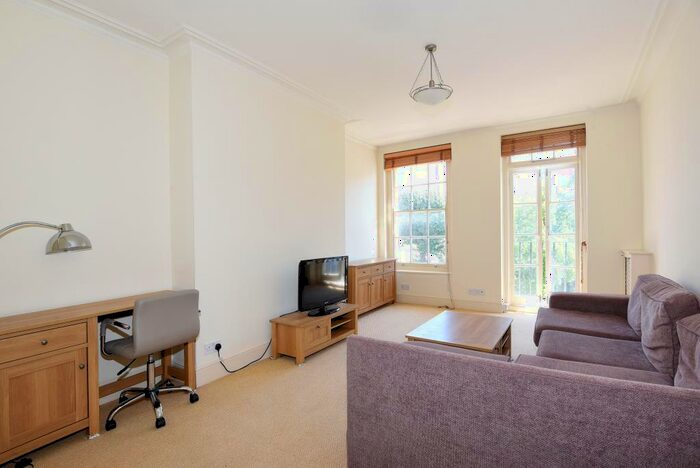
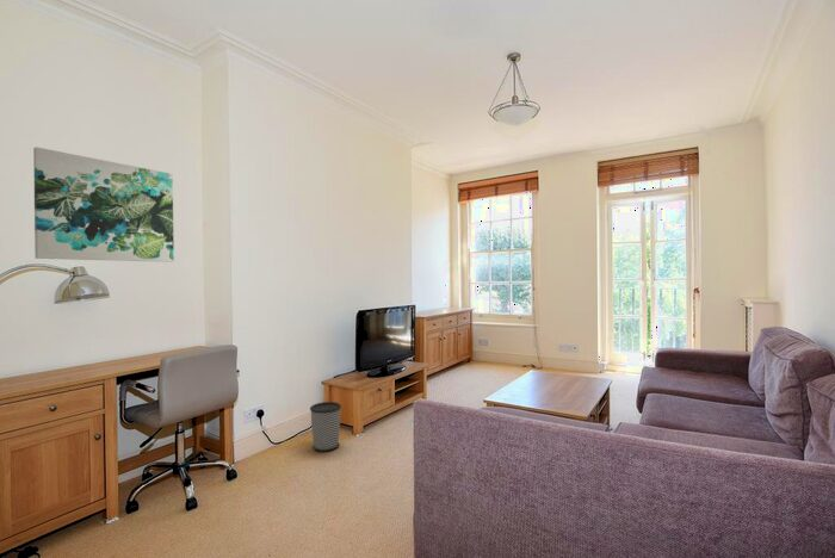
+ wall art (111, 211)
+ wastebasket (326, 426)
